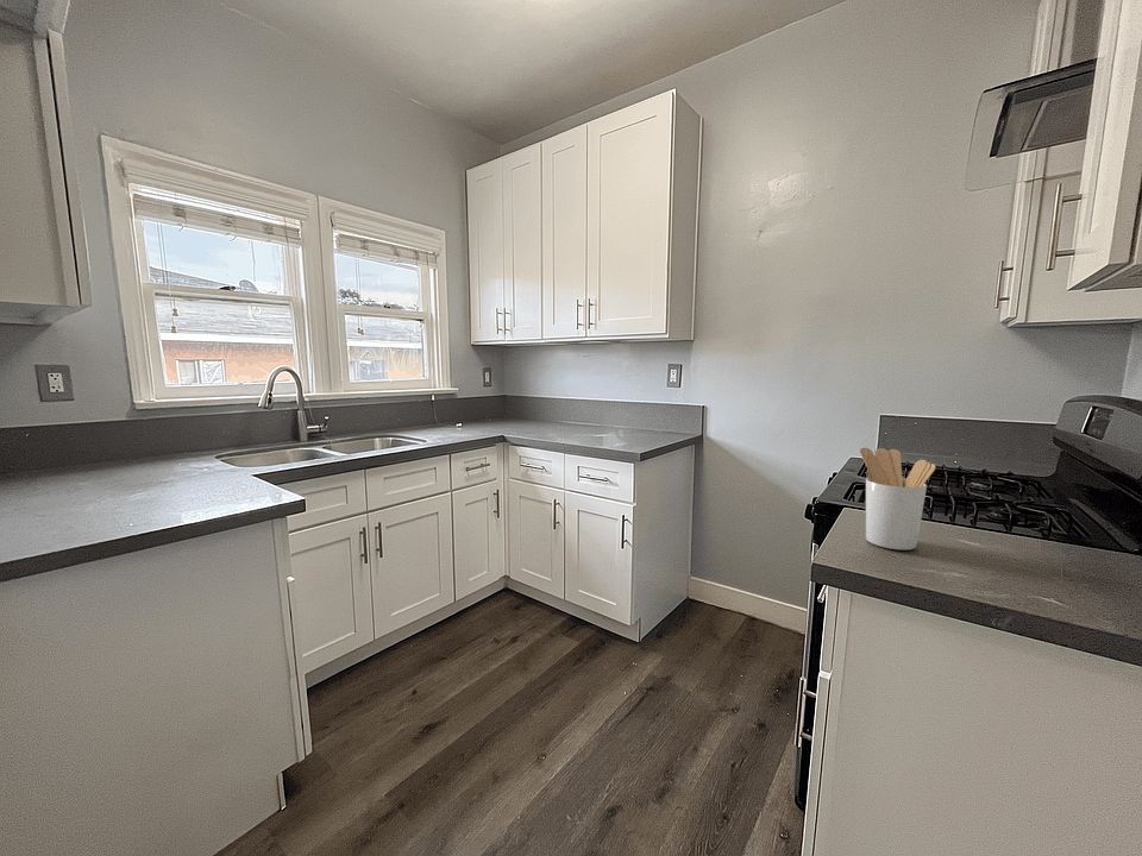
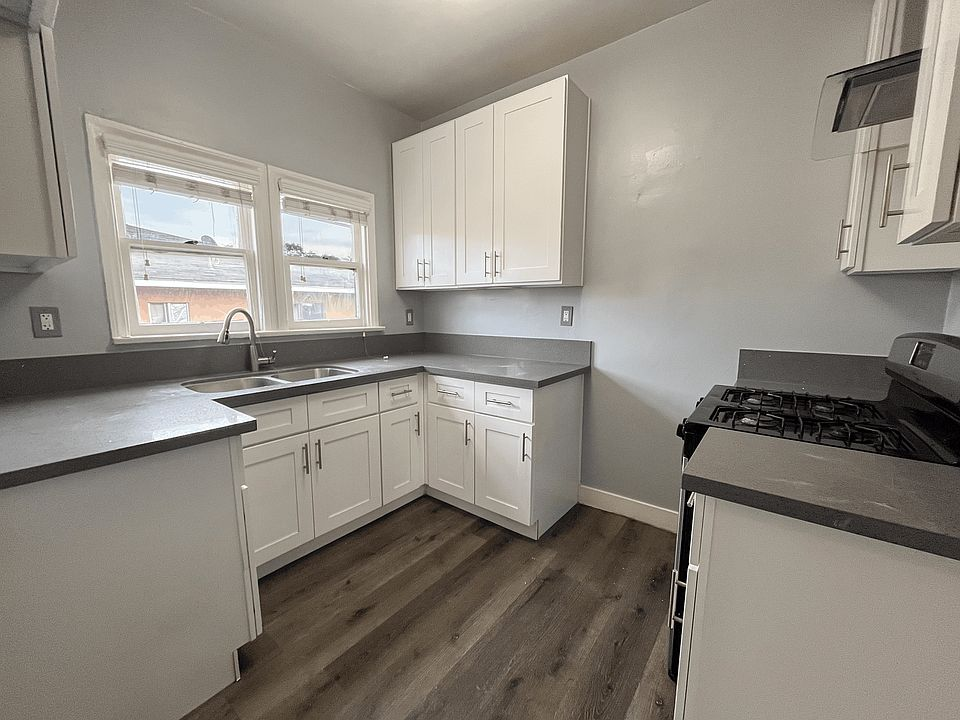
- utensil holder (887, 493)
